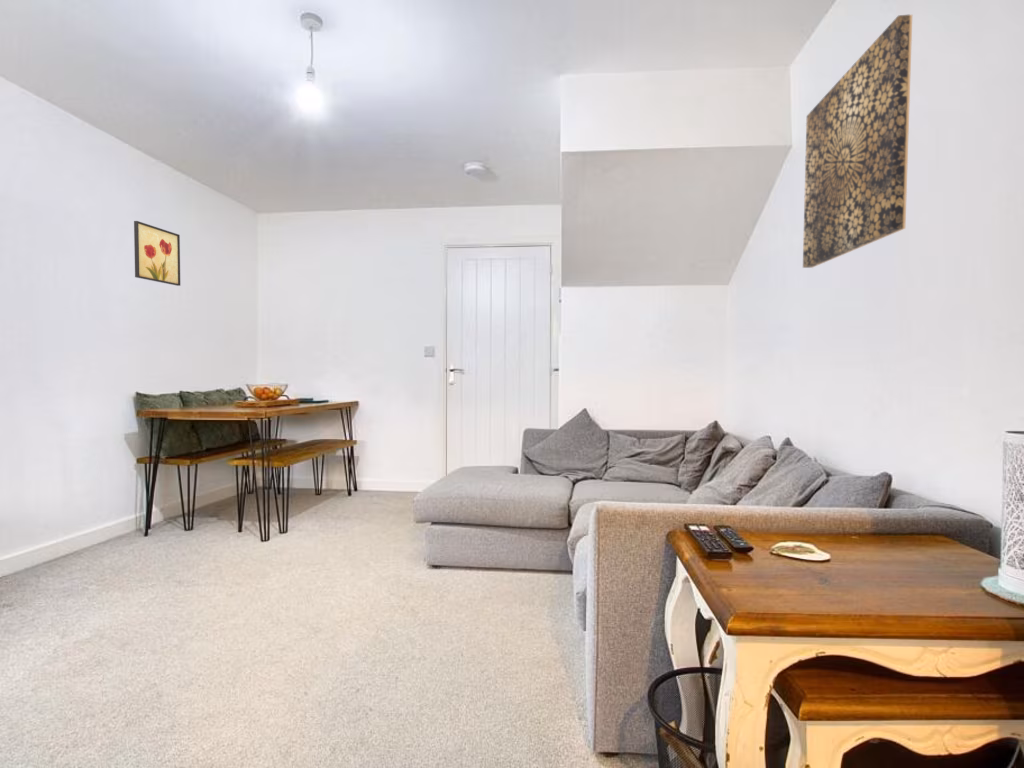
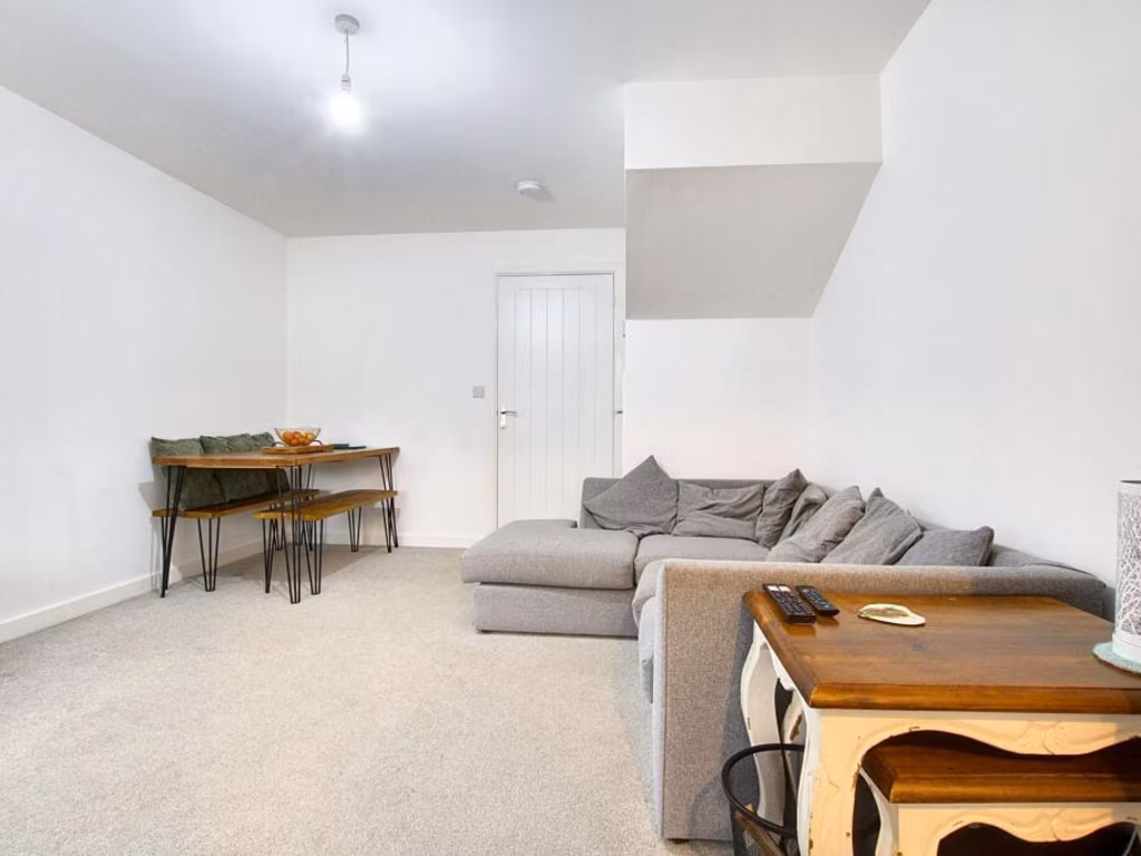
- wall art (847, 163)
- wall art (157, 255)
